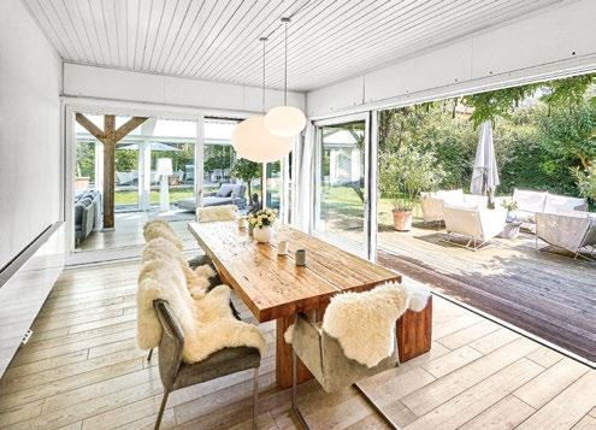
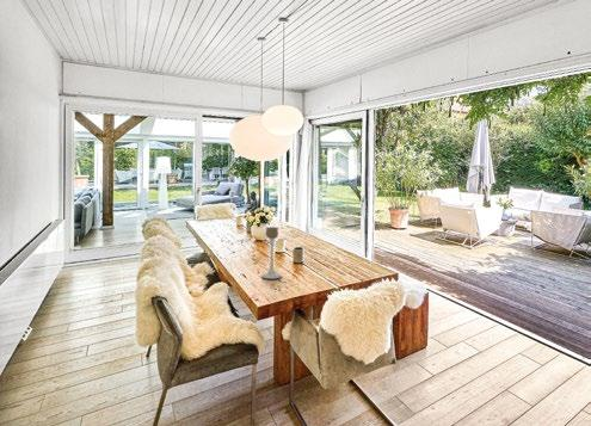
+ candle holder (271, 252)
